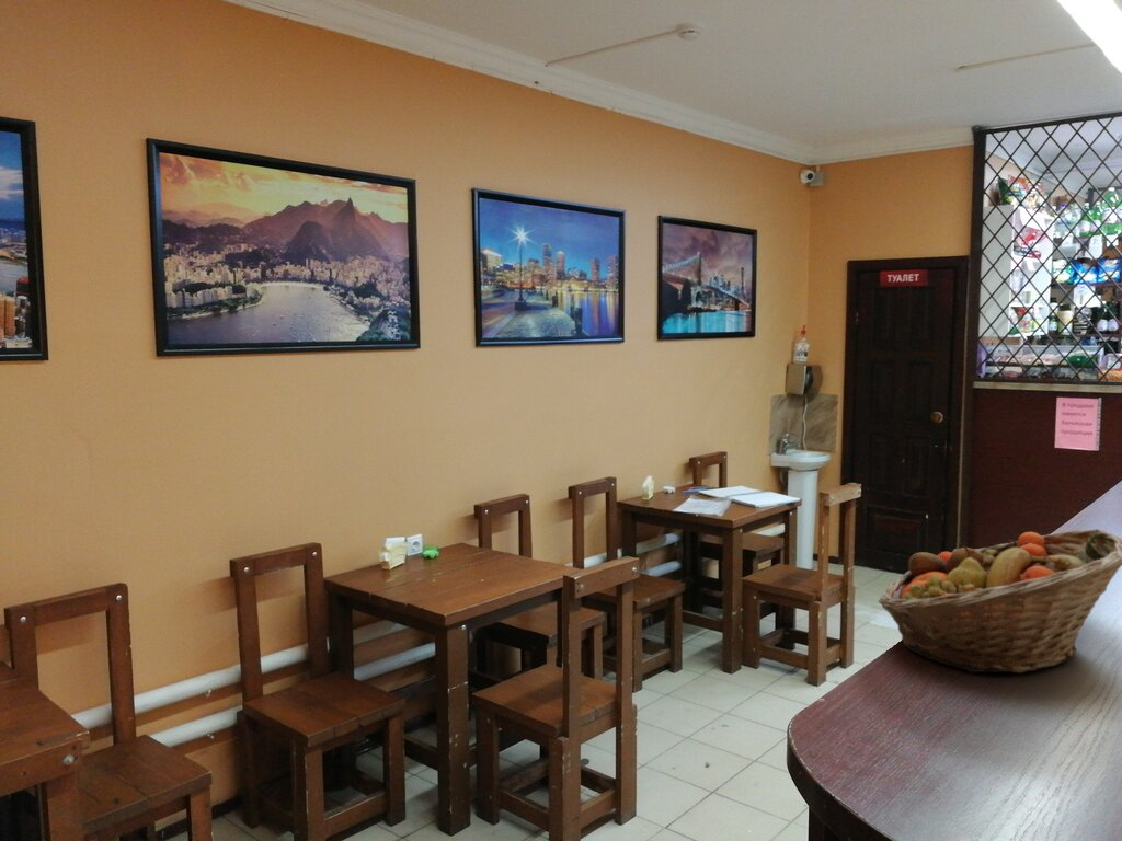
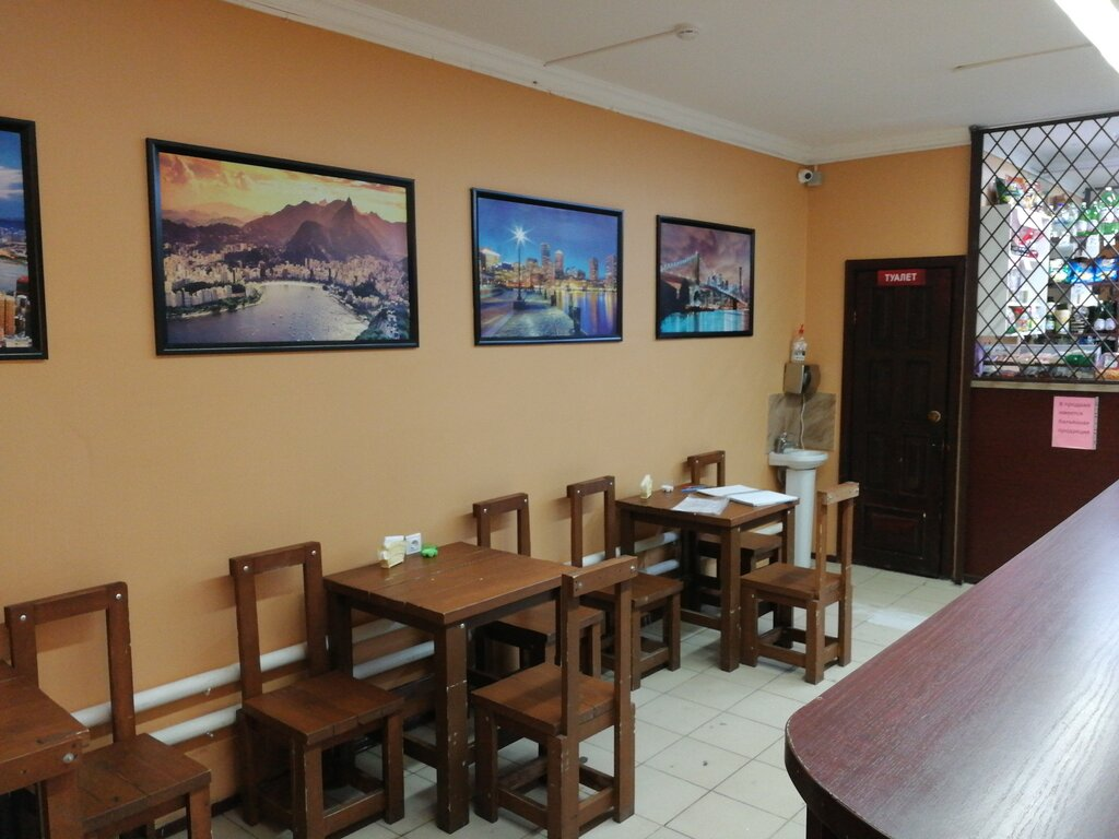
- fruit basket (999, 588)
